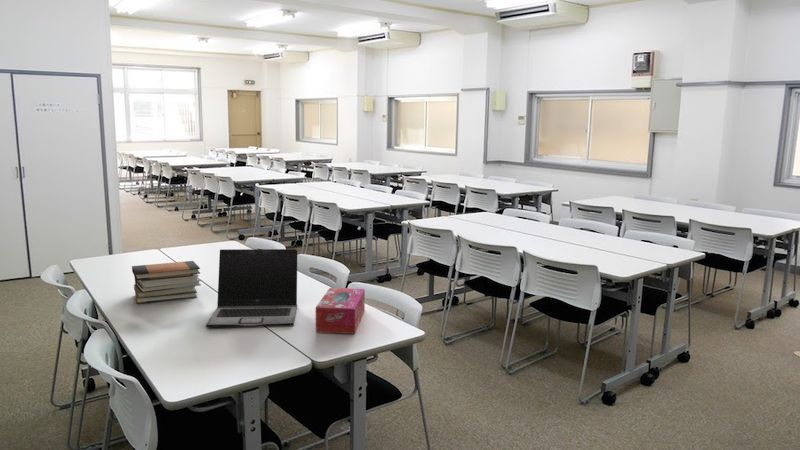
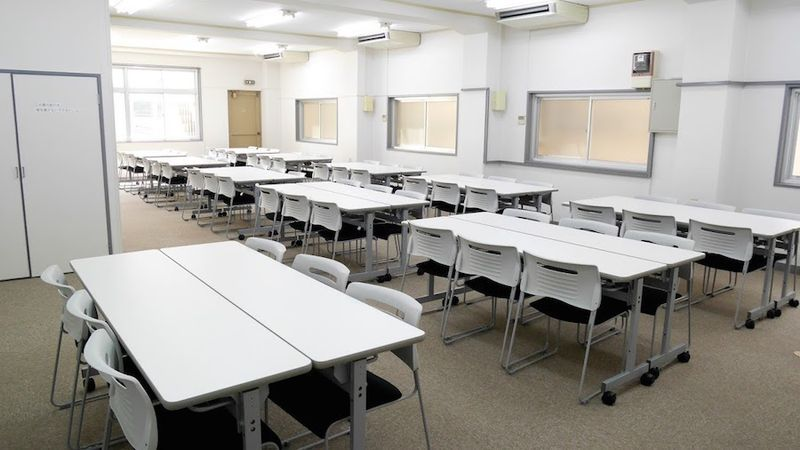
- tissue box (341, 309)
- book stack (166, 281)
- laptop (254, 285)
